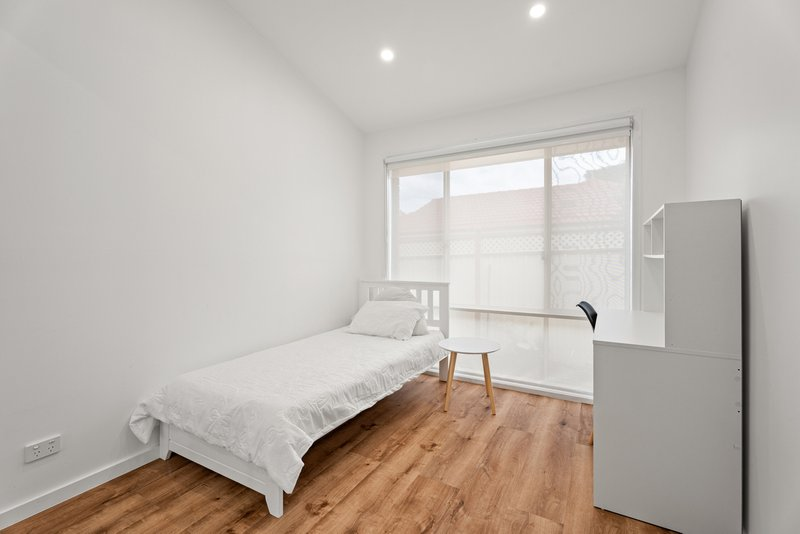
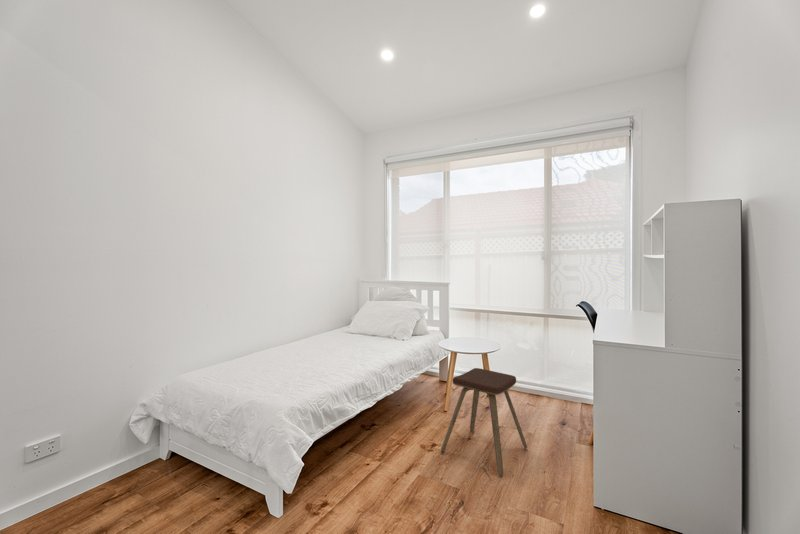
+ music stool (490, 411)
